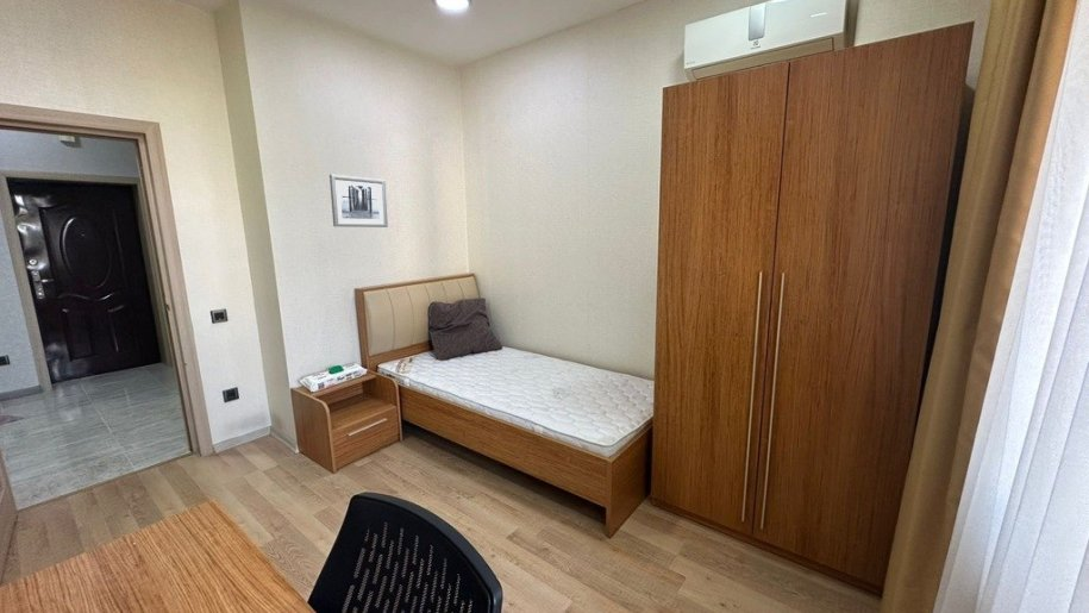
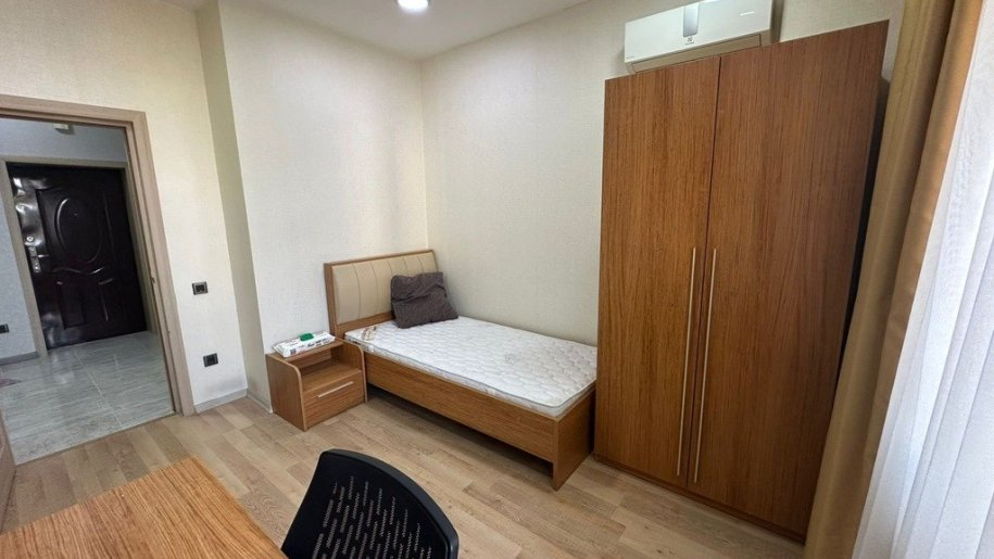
- wall art (359, 202)
